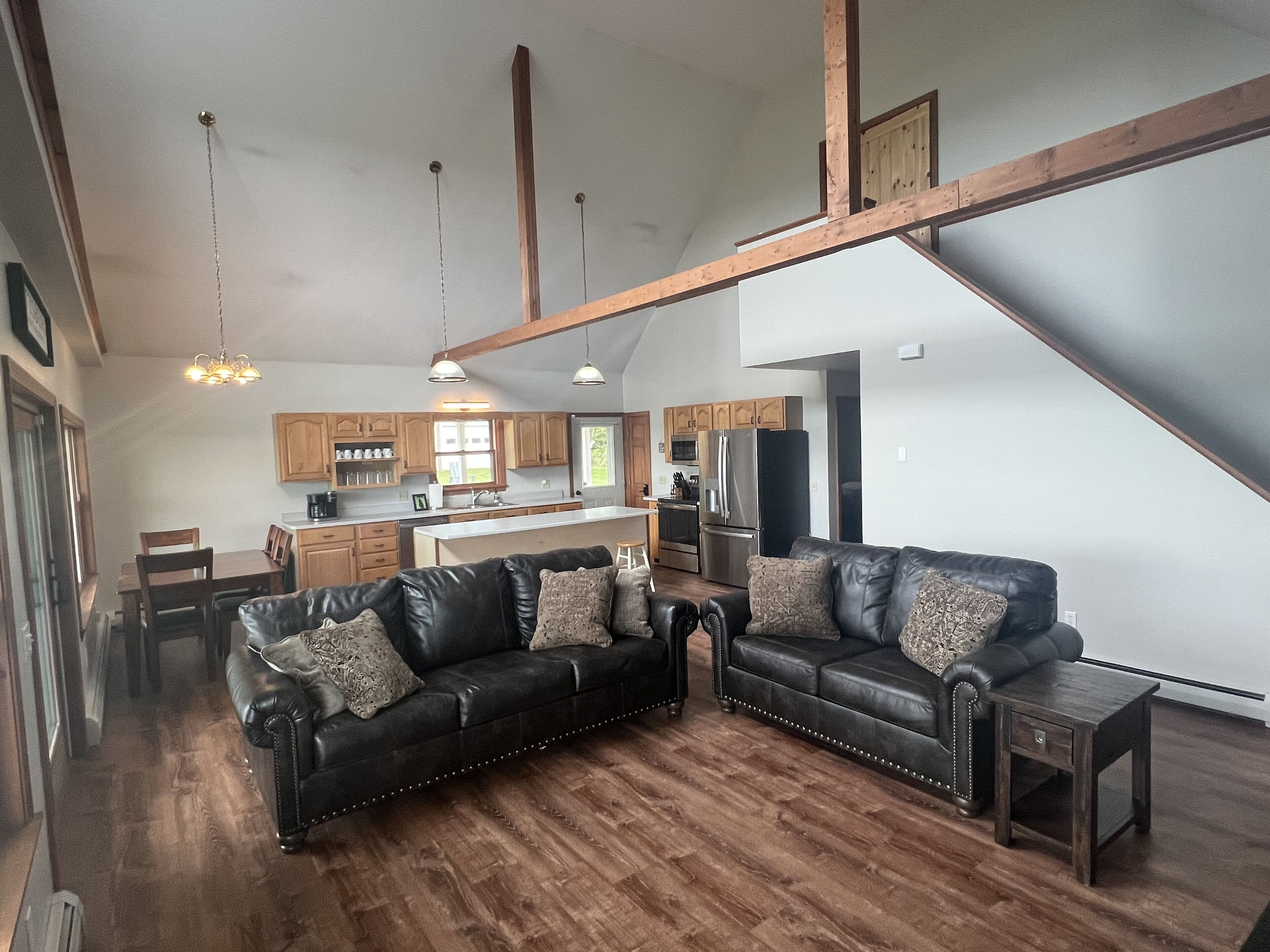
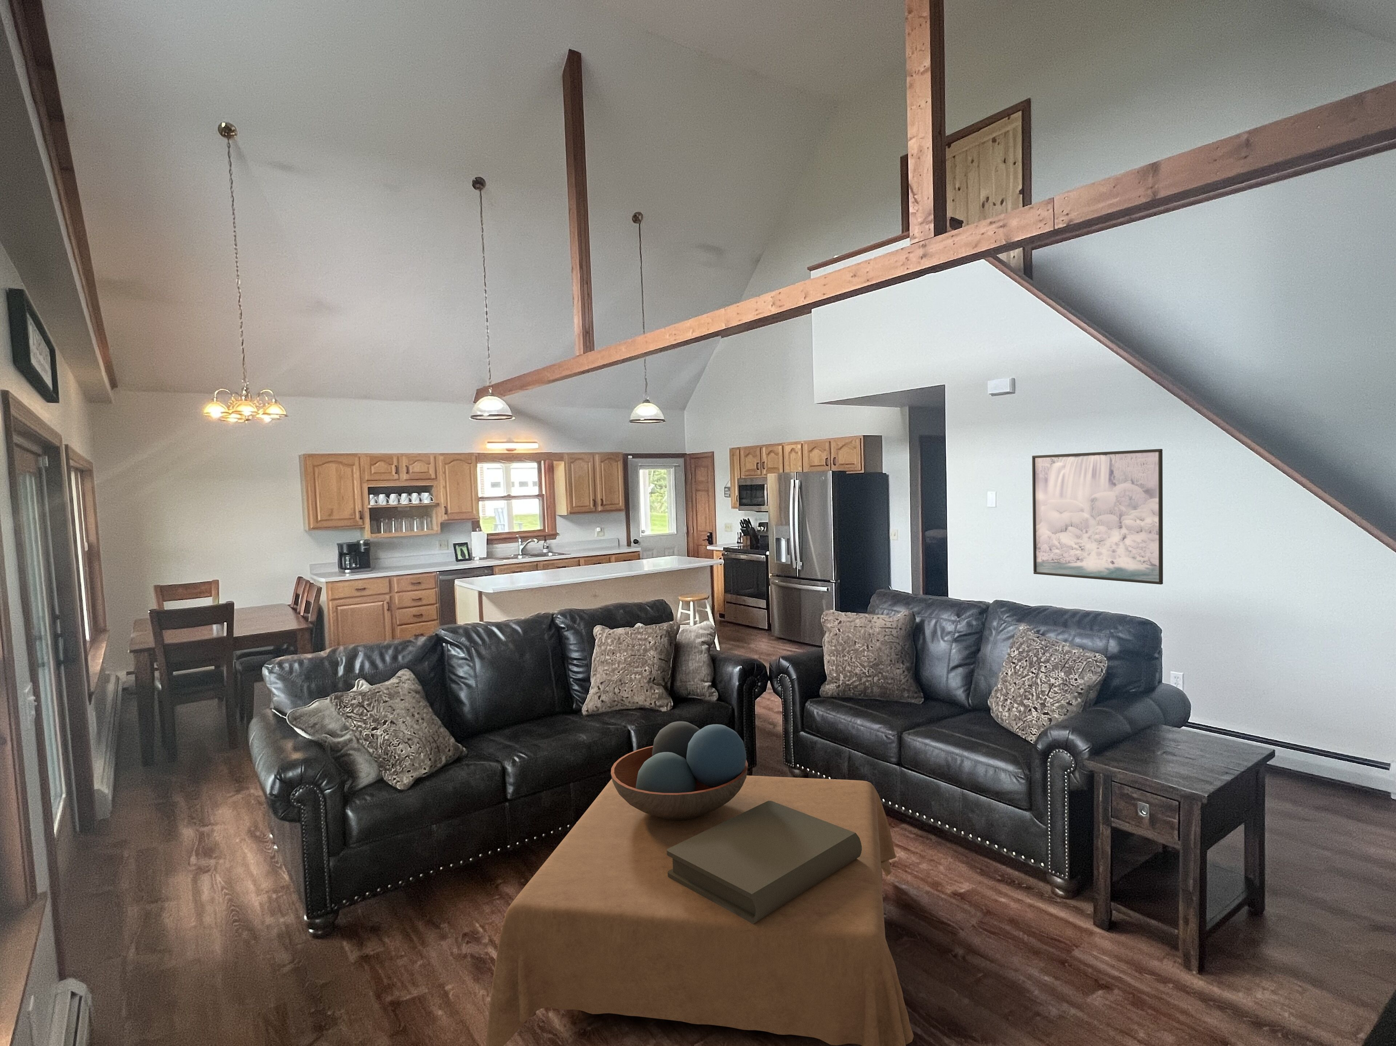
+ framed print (1094, 515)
+ coffee table (718, 848)
